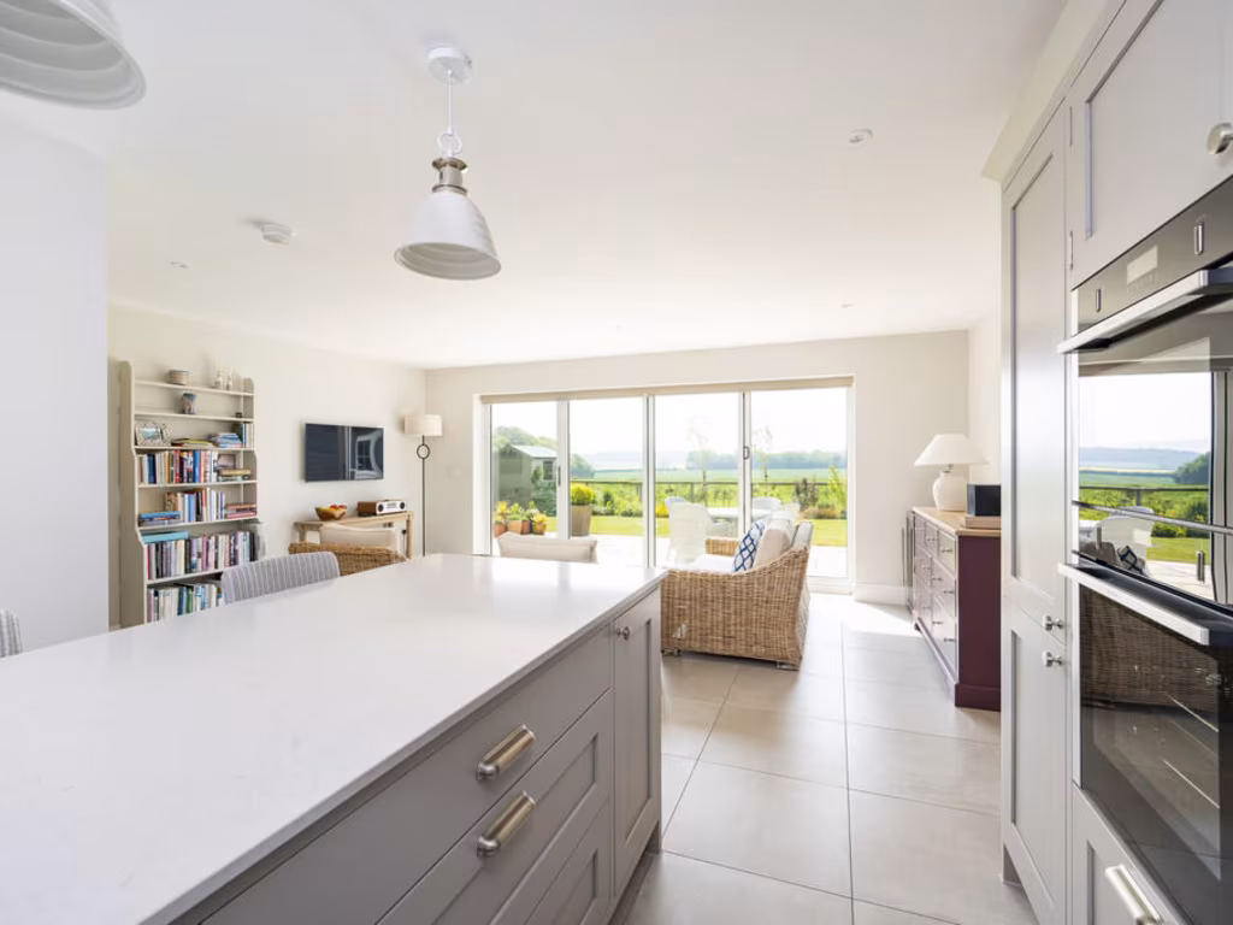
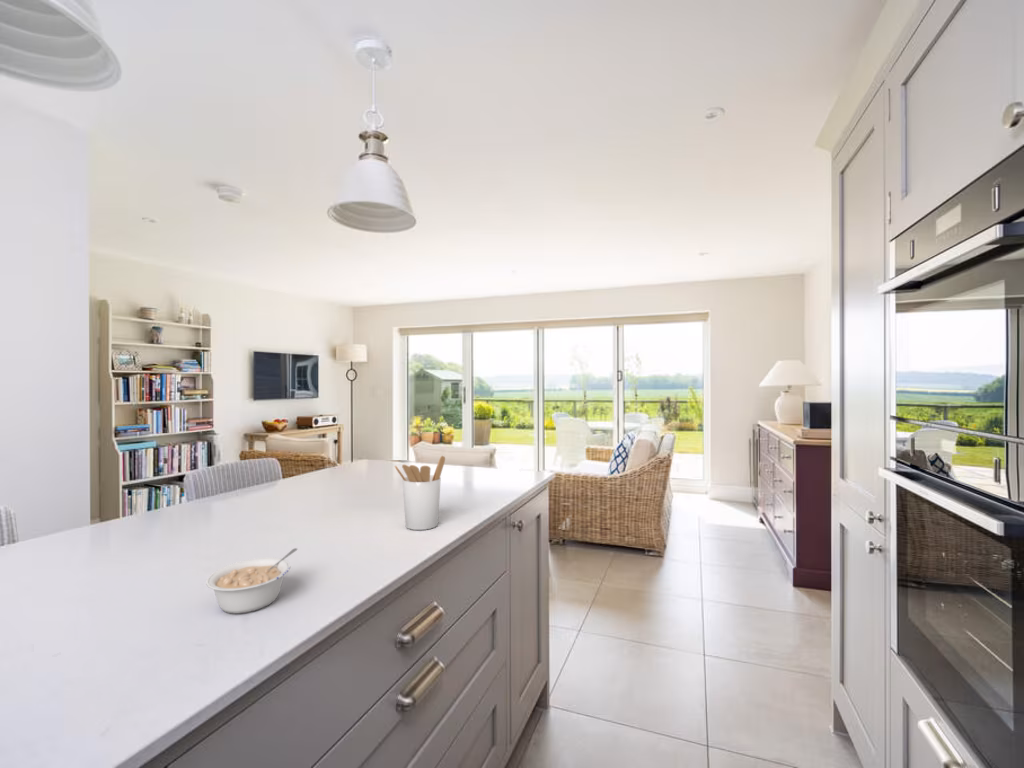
+ legume (251, 582)
+ utensil holder (420, 492)
